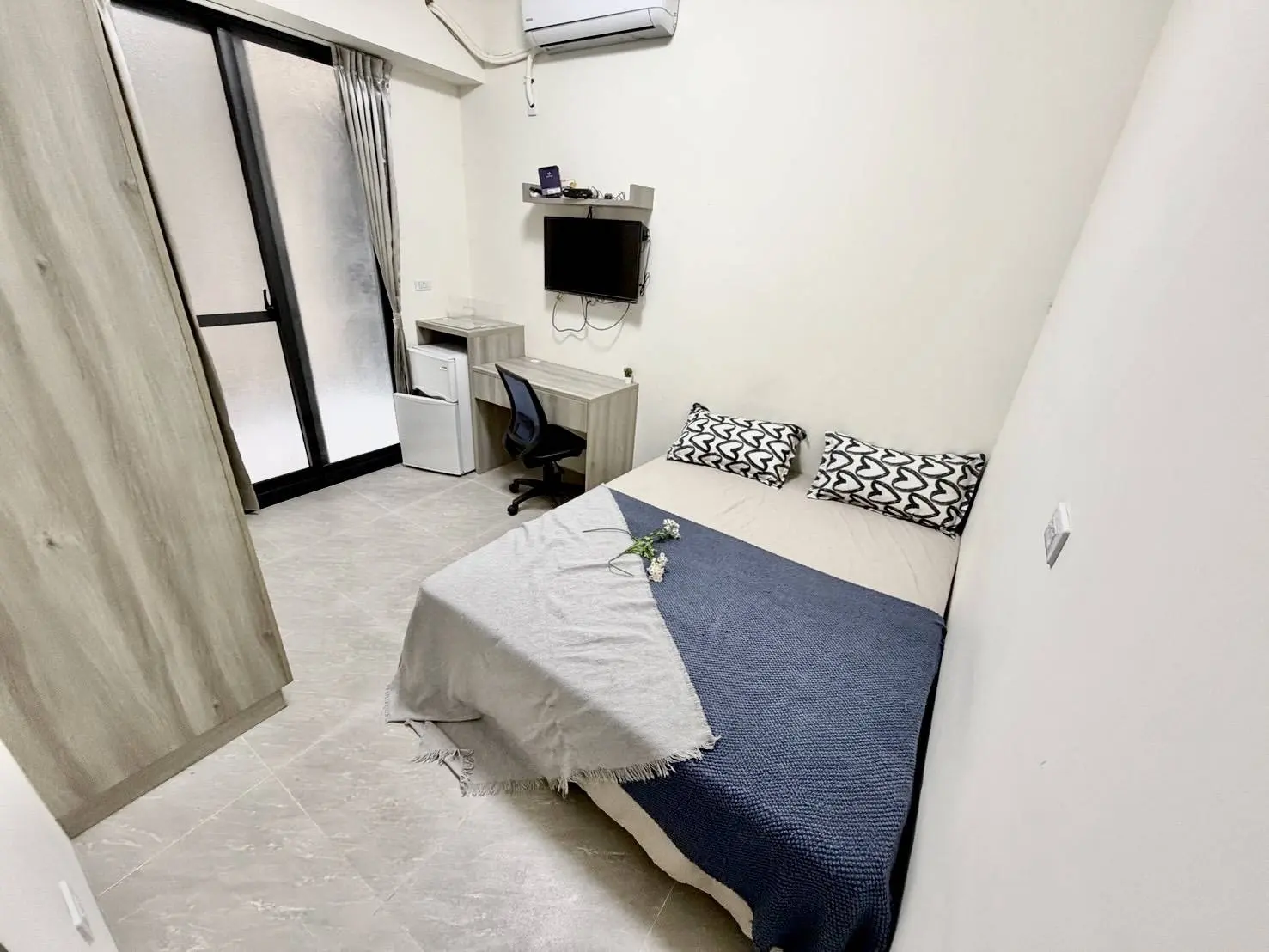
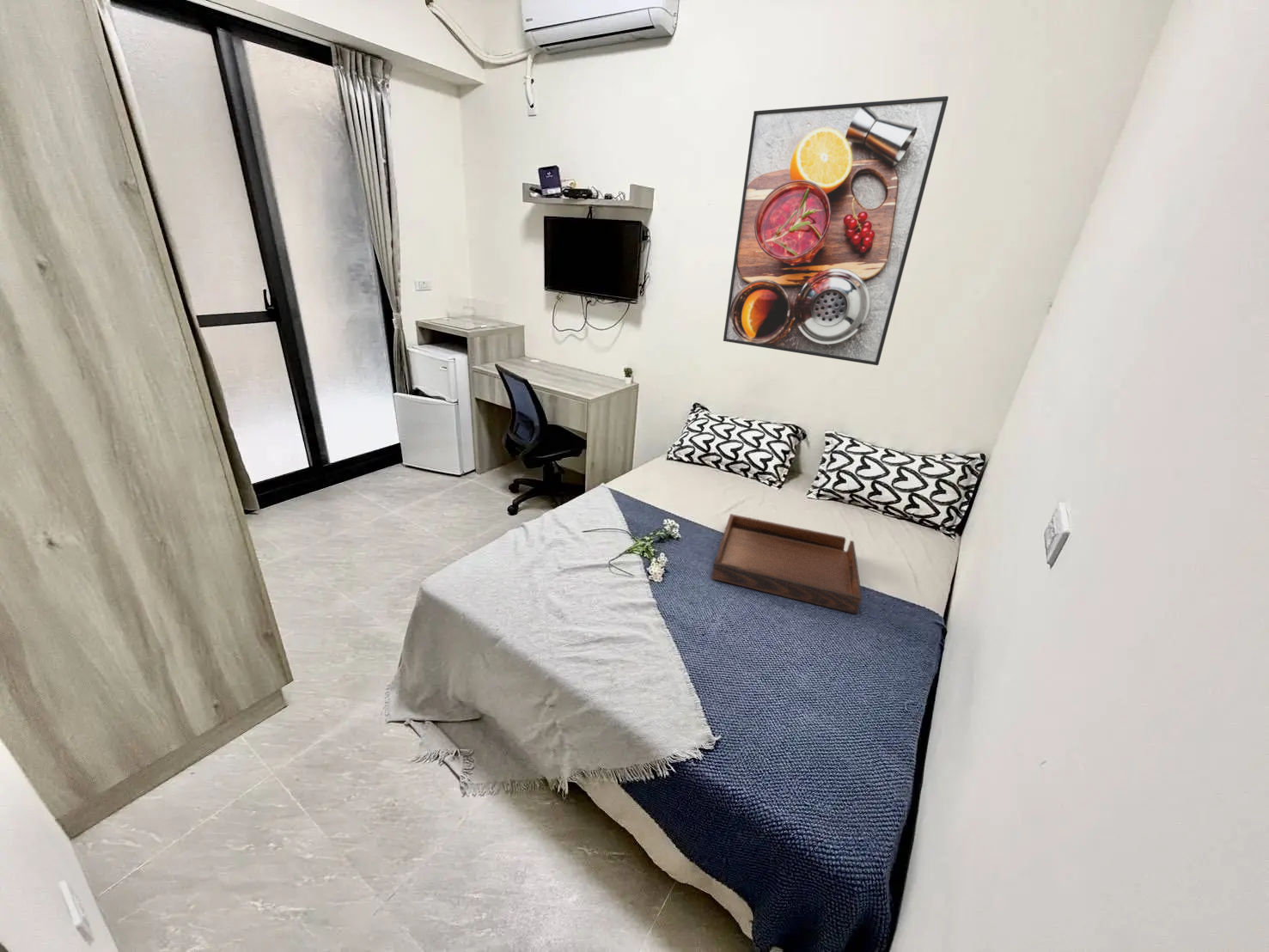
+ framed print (816, 239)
+ serving tray (786, 558)
